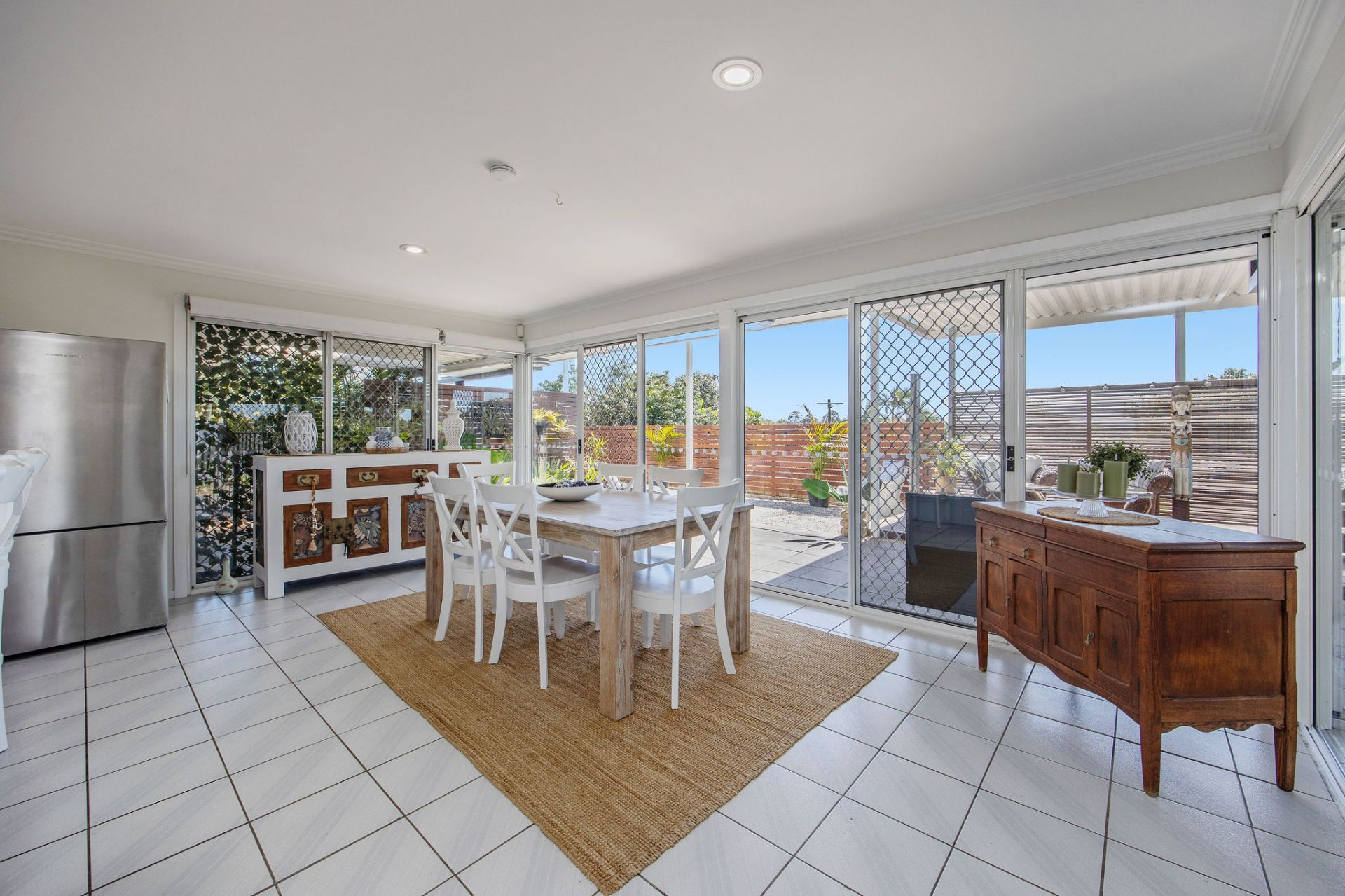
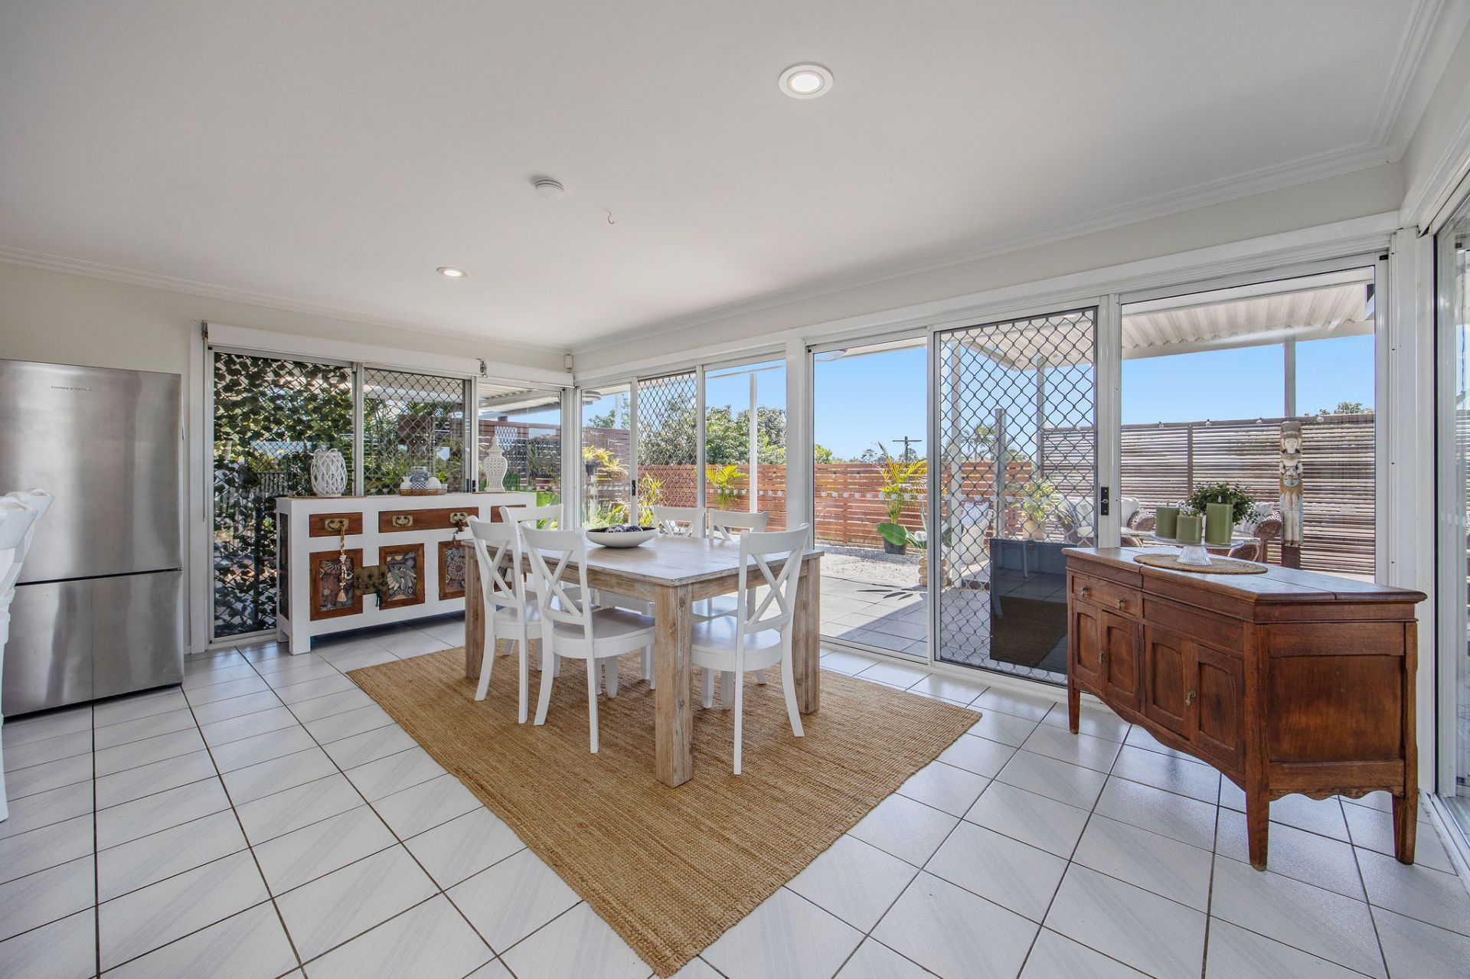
- vase (226, 575)
